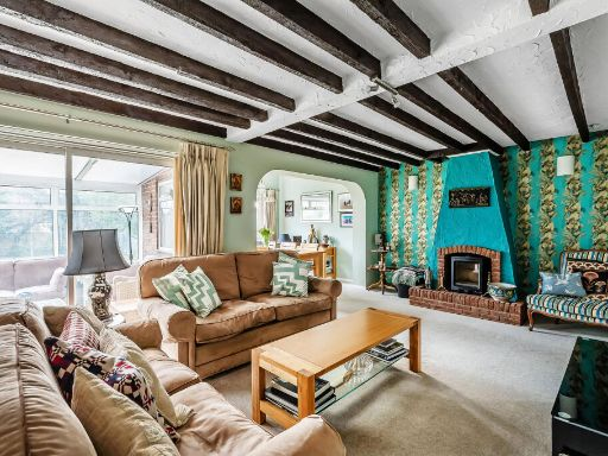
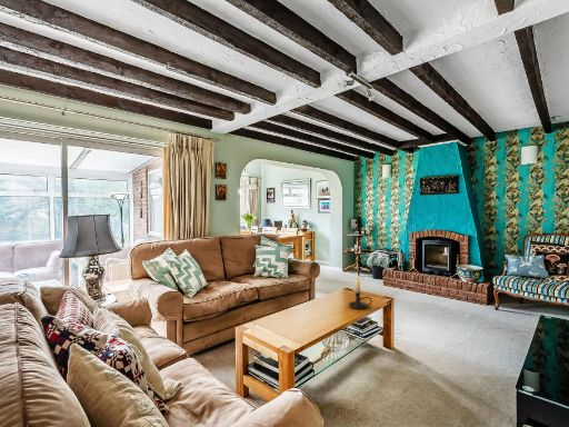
+ candle holder (359, 290)
